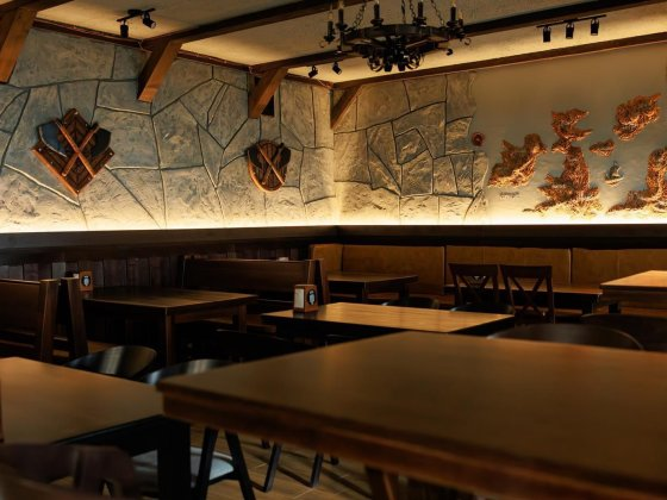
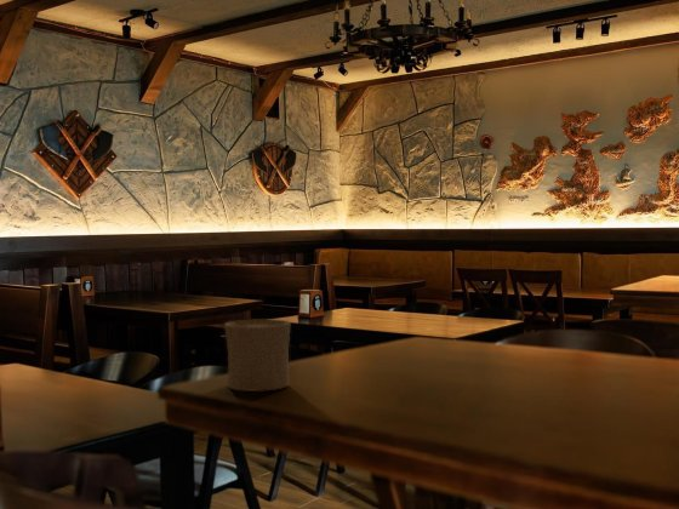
+ cup (258, 354)
